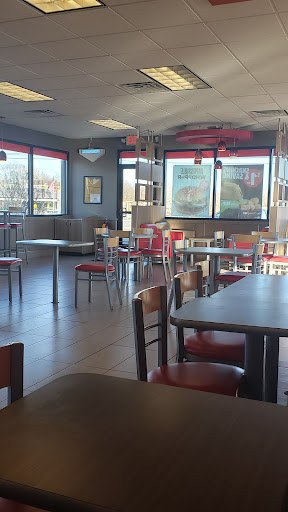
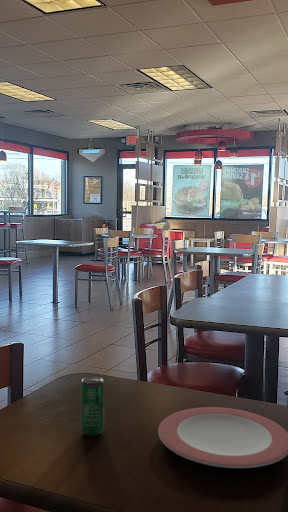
+ plate (223, 436)
+ beverage can (92, 405)
